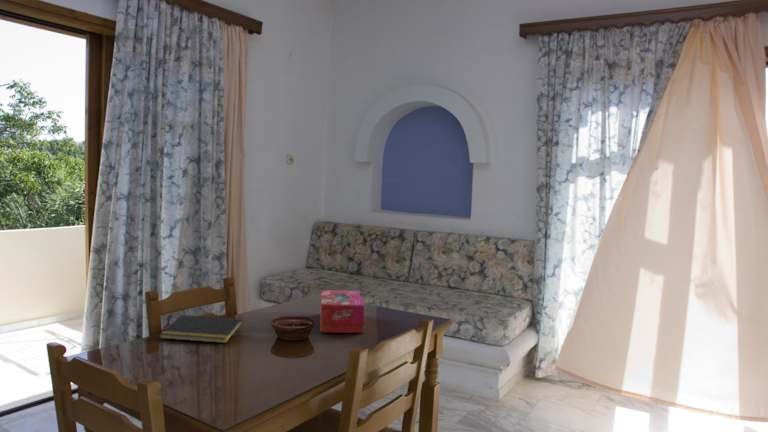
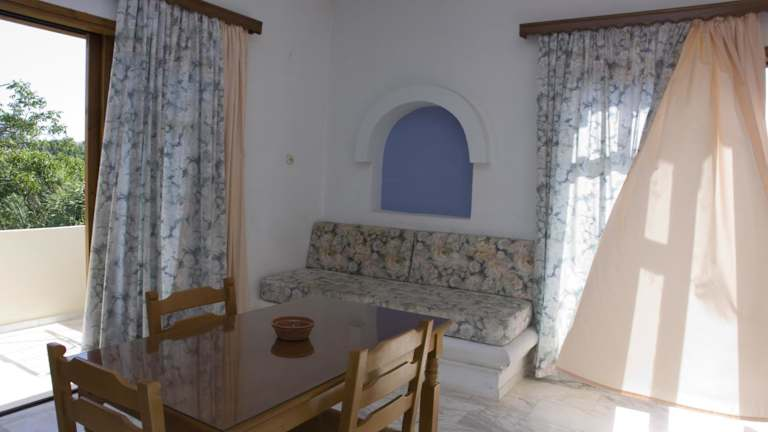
- notepad (202, 328)
- tissue box (341, 310)
